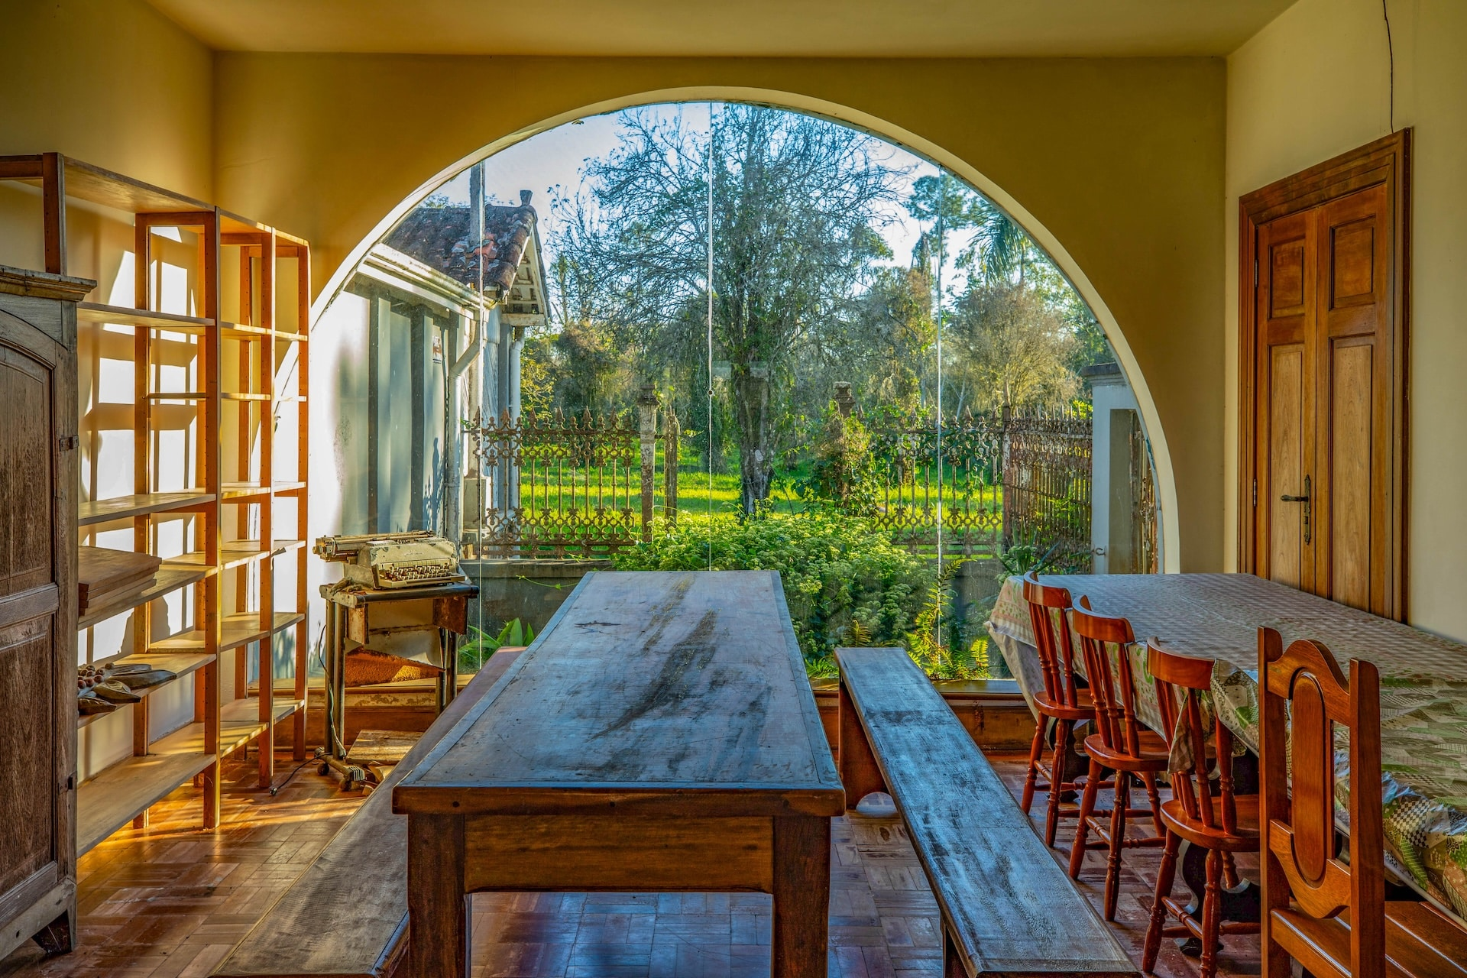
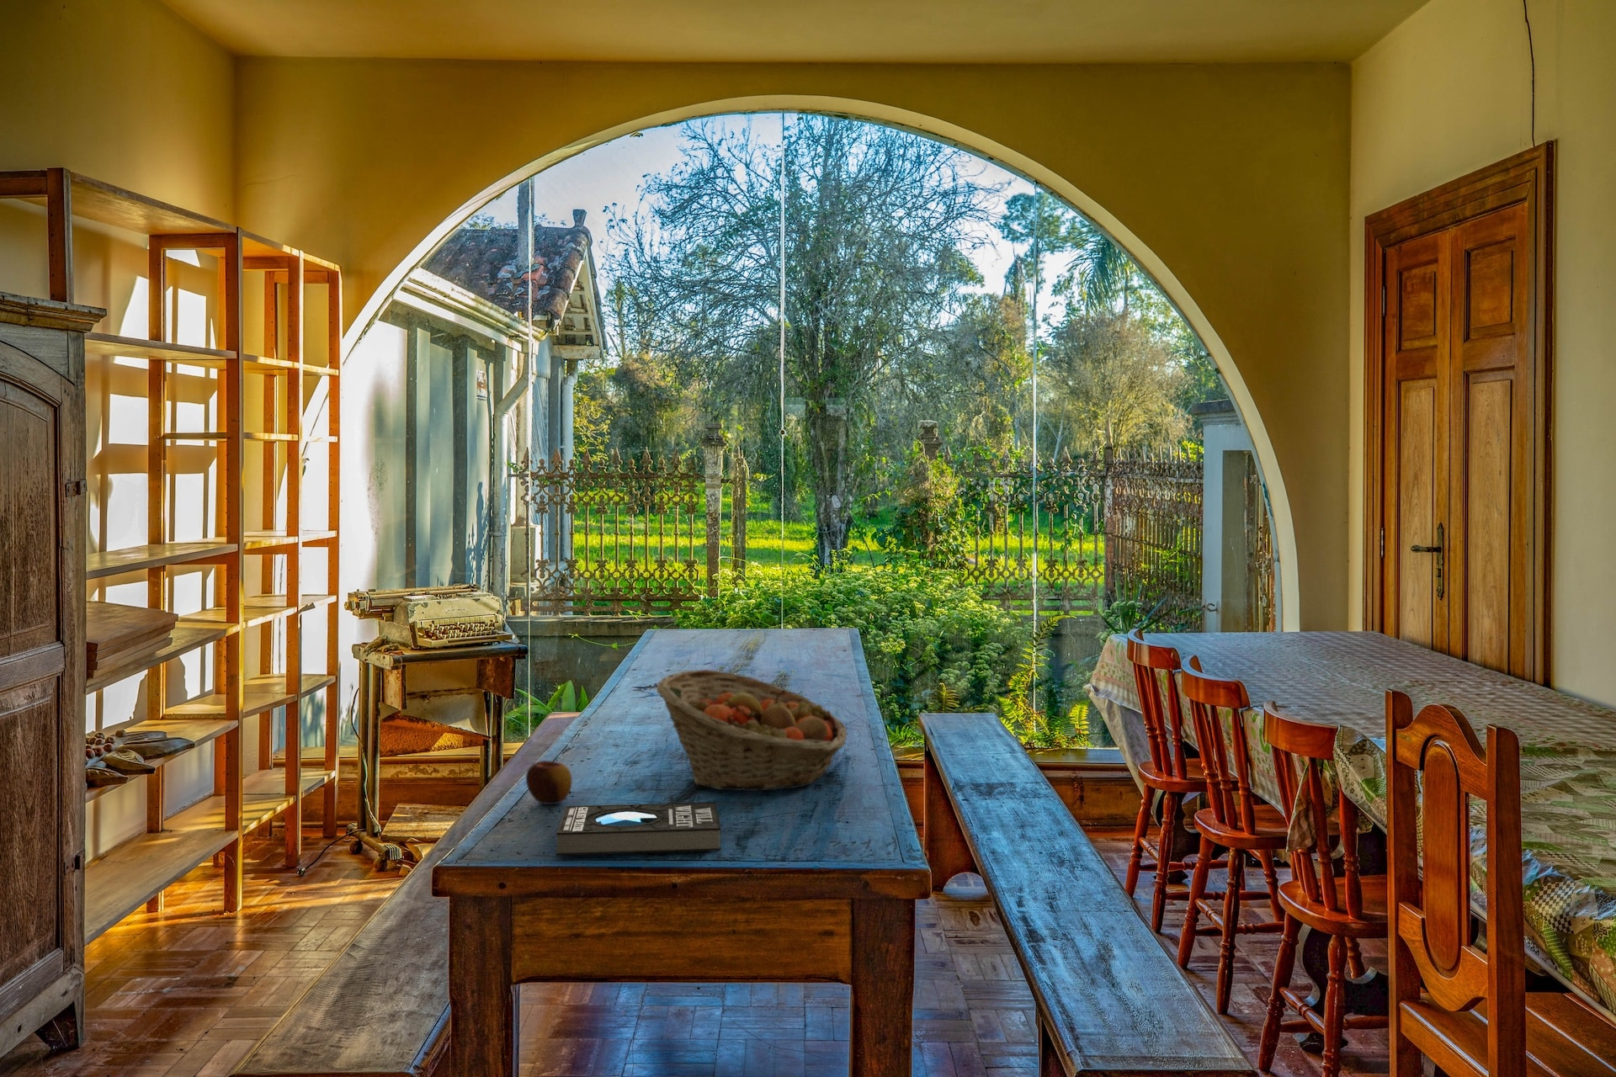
+ book (640, 826)
+ apple (548, 783)
+ fruit basket (753, 725)
